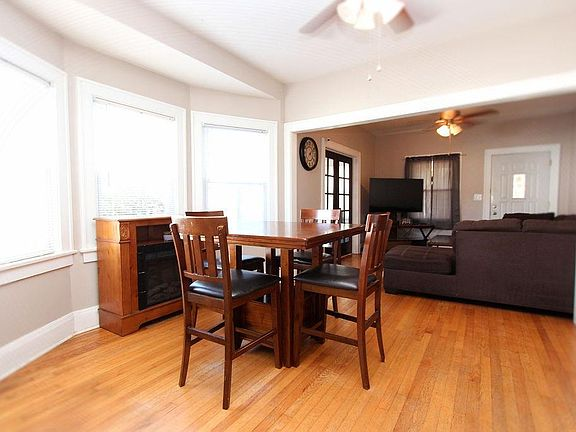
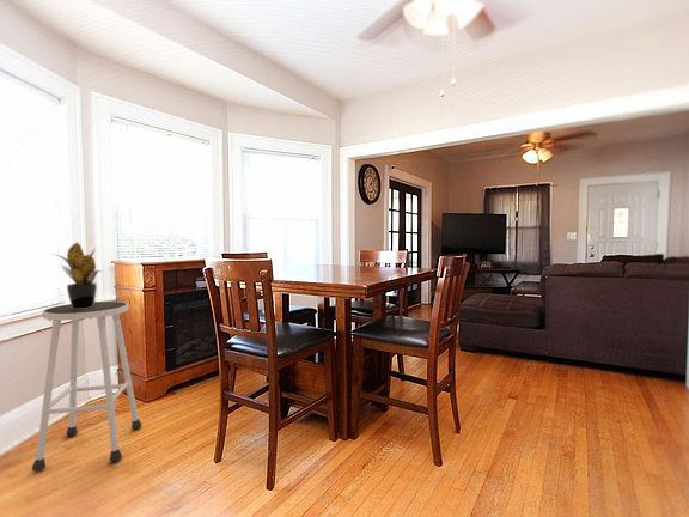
+ stool (90, 387)
+ potted plant (81, 273)
